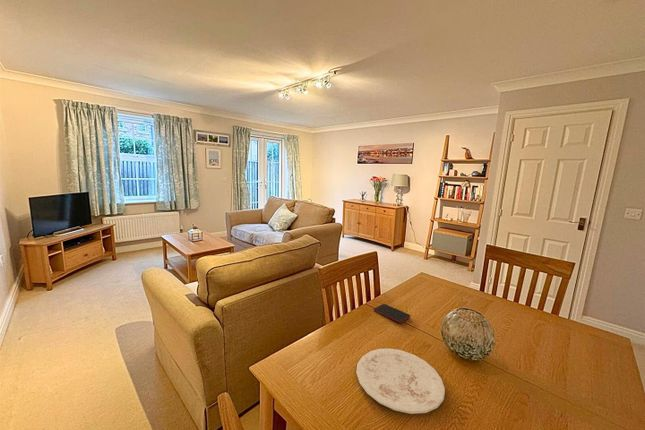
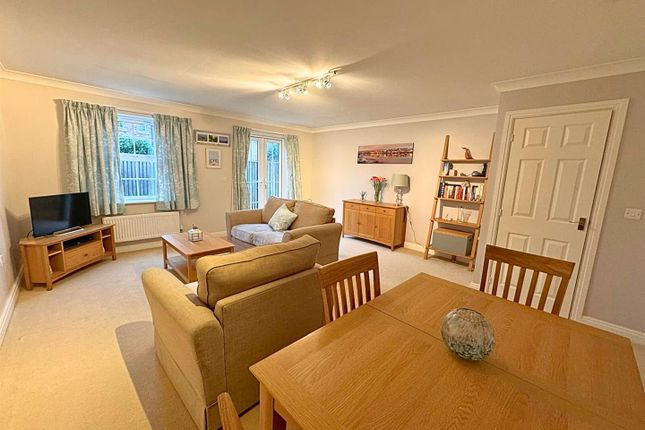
- plate (398, 376)
- smartphone (391, 312)
